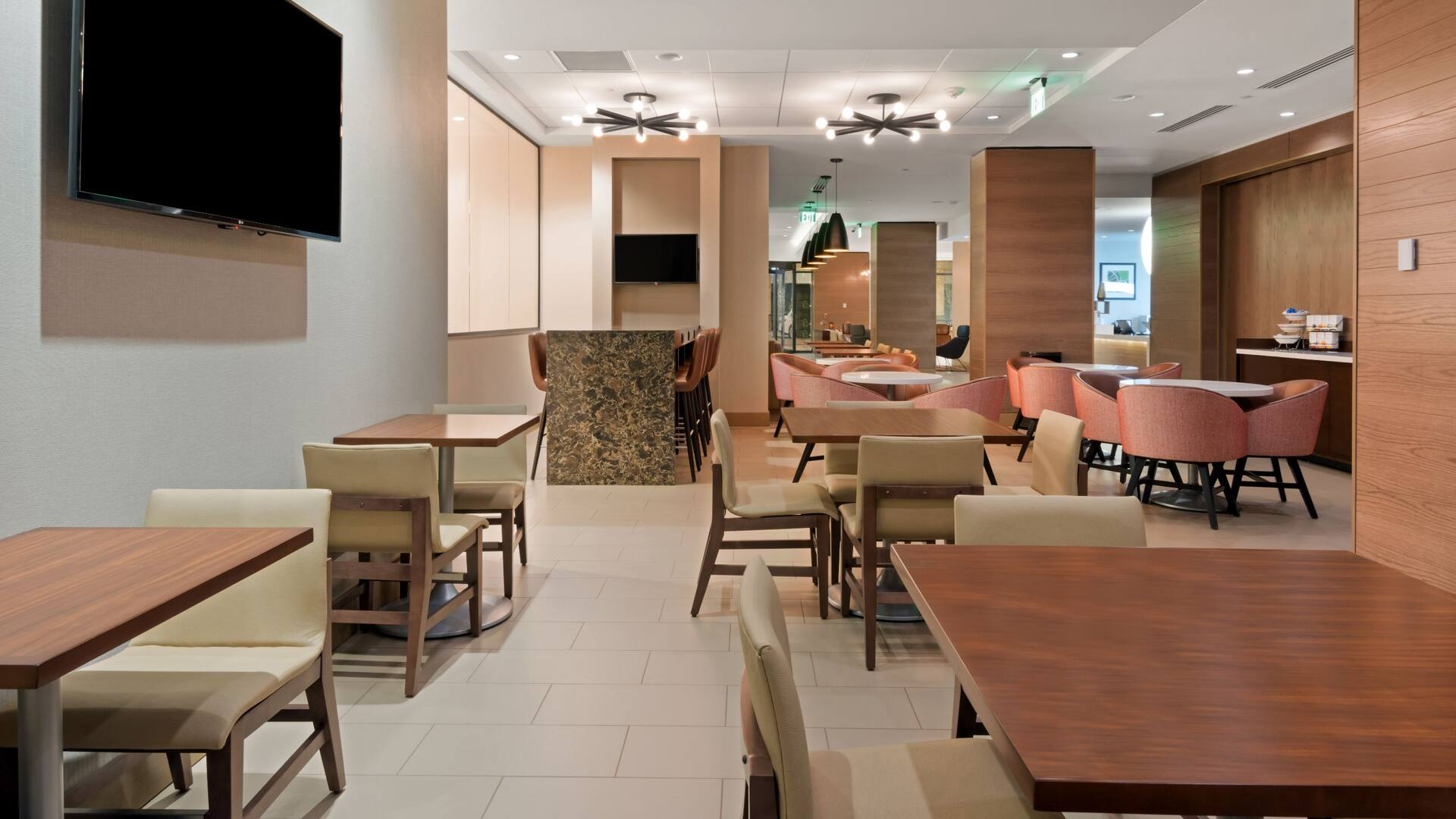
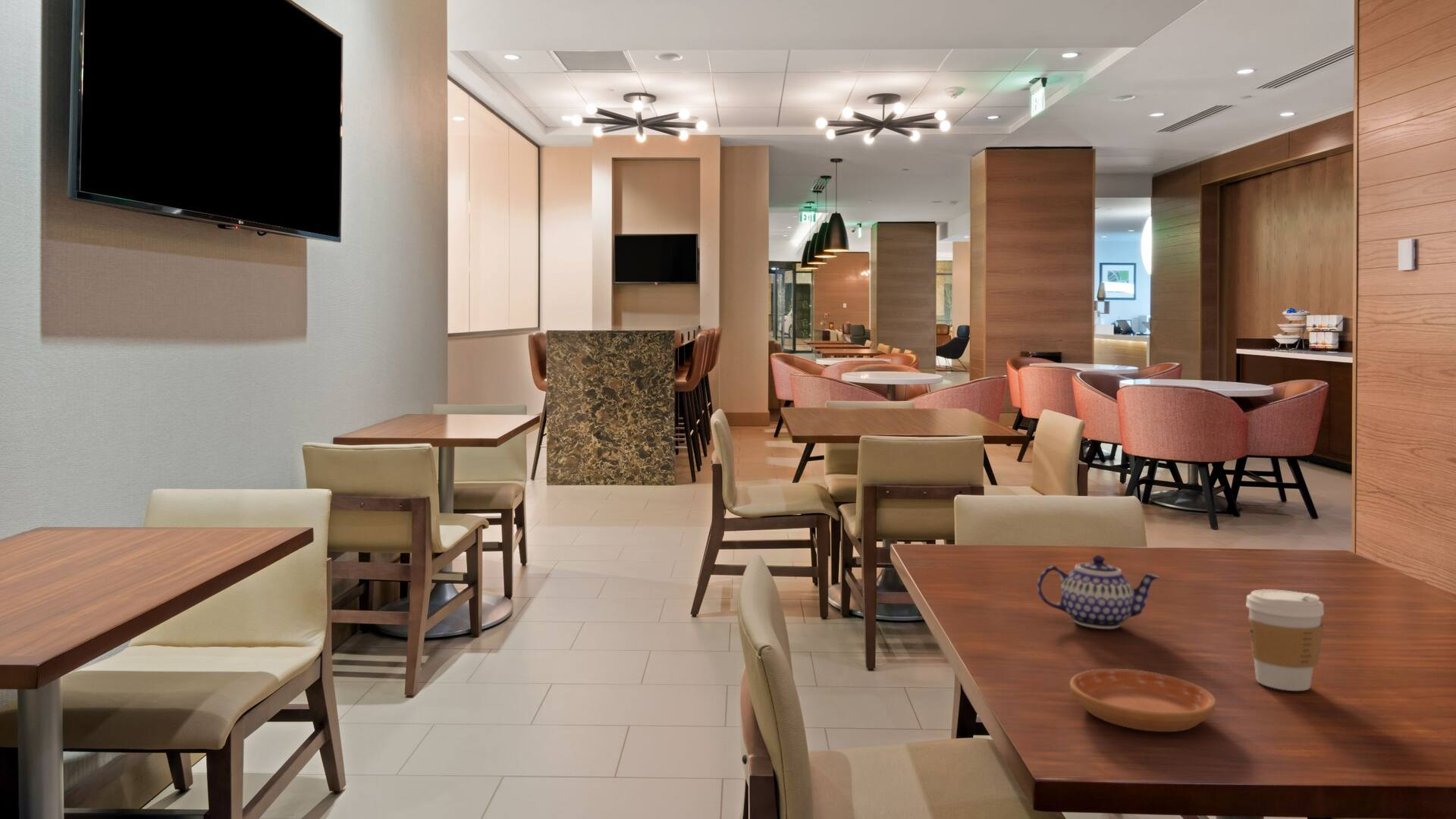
+ teapot (1097, 589)
+ coffee cup (1283, 637)
+ saucer (1140, 701)
